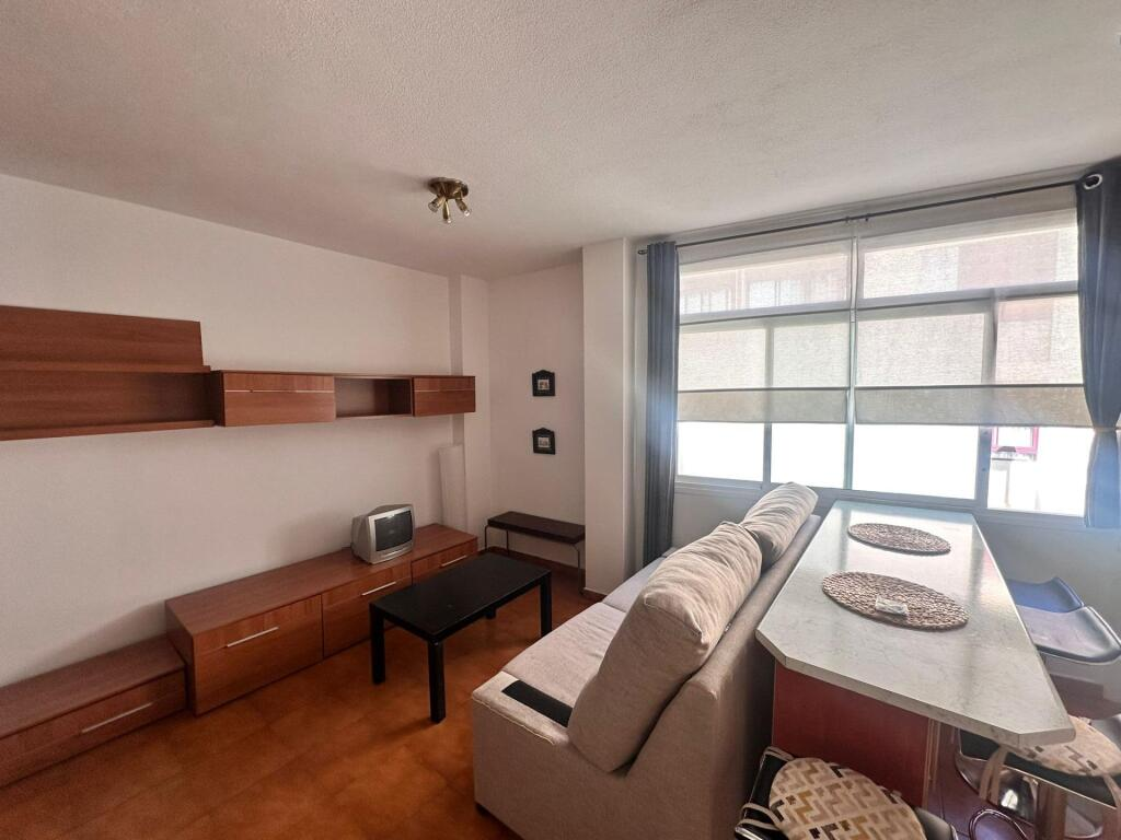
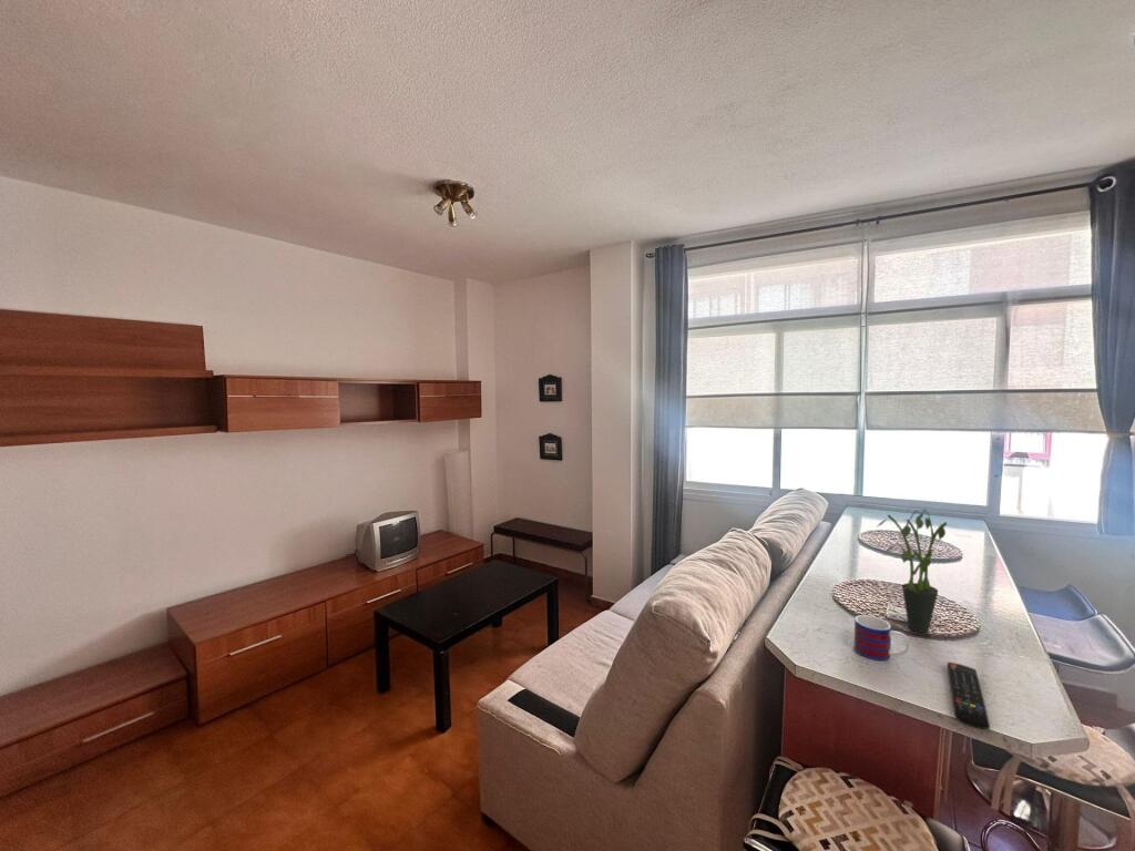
+ mug (880, 639)
+ remote control (965, 693)
+ potted plant (912, 568)
